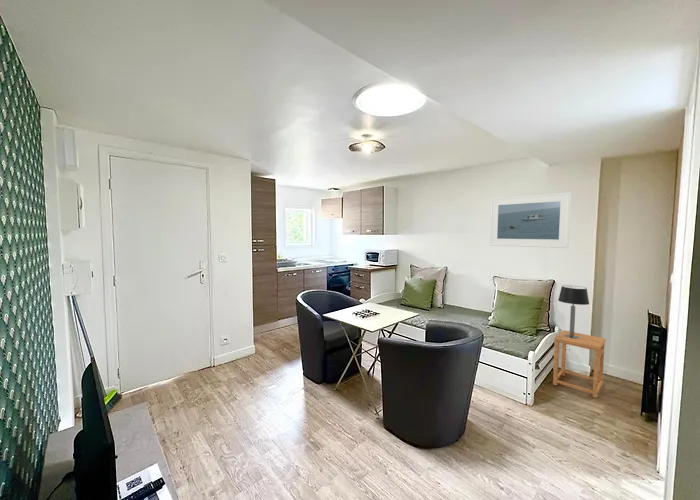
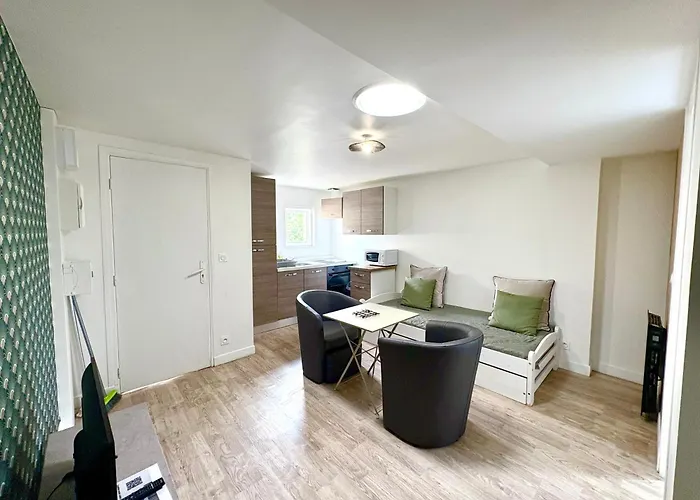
- table lamp (572, 311)
- side table (576, 373)
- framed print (526, 221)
